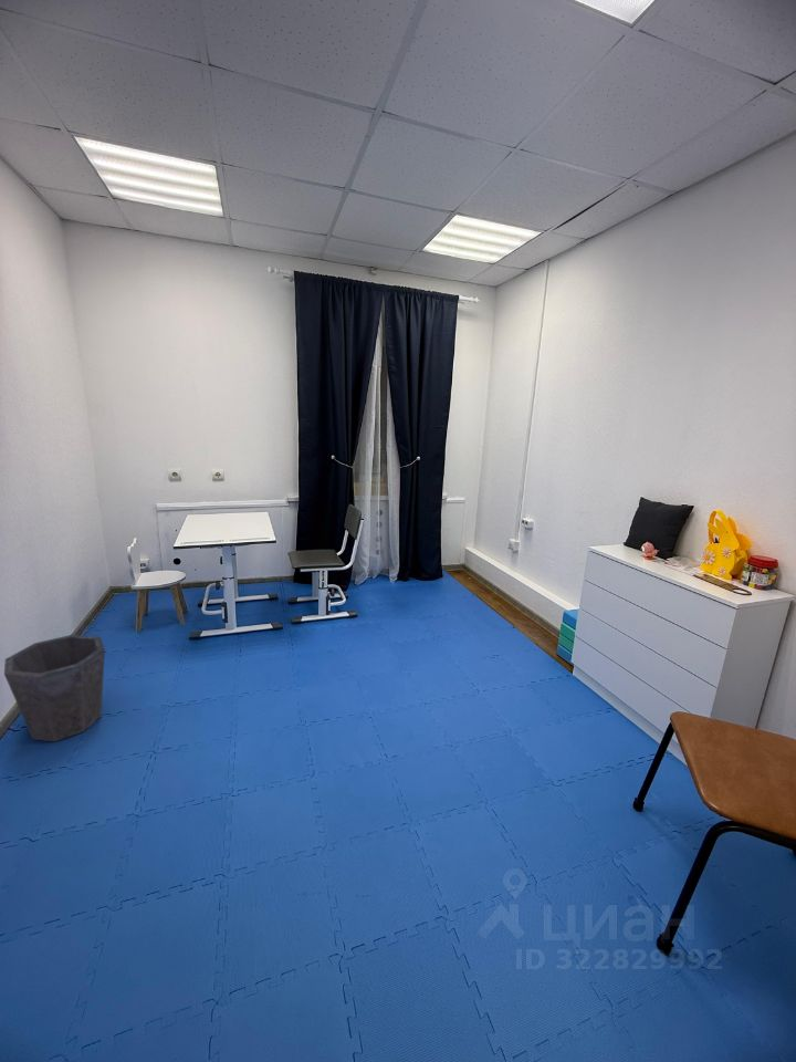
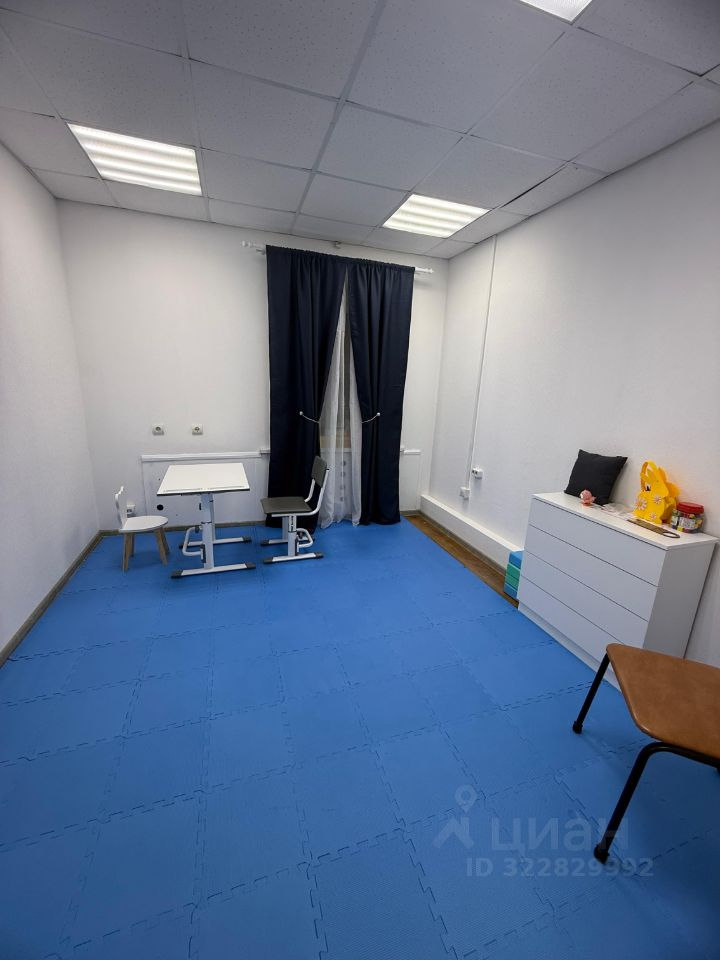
- waste bin (62, 688)
